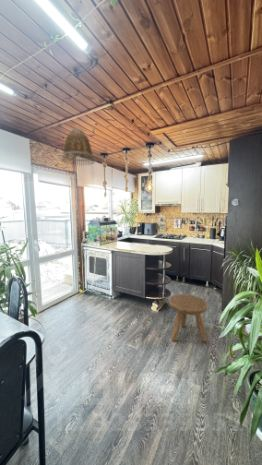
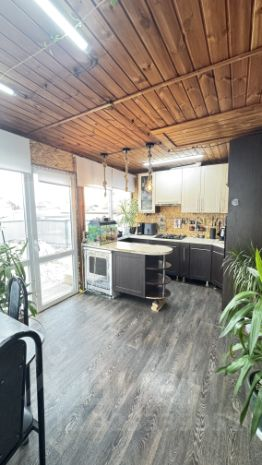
- lamp shade (78, 146)
- stool (186, 318)
